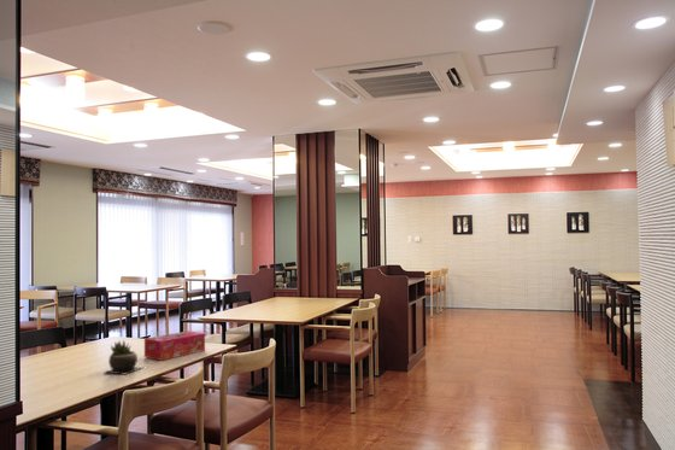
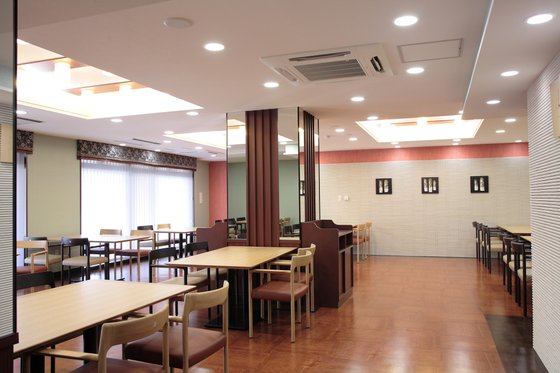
- succulent plant (123, 355)
- tissue box (175, 344)
